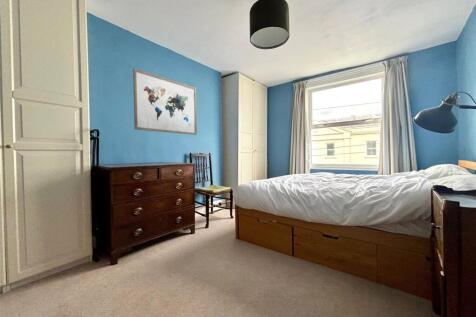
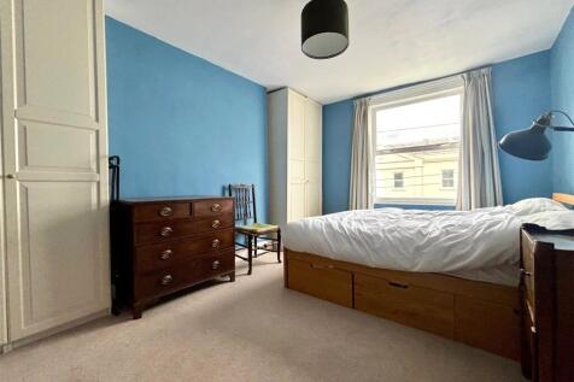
- wall art (169, 105)
